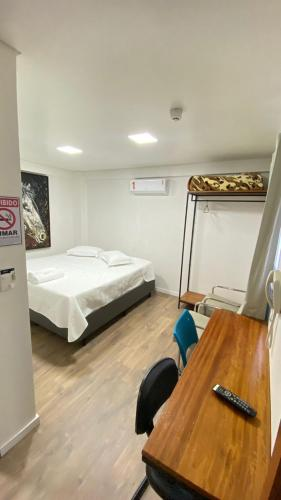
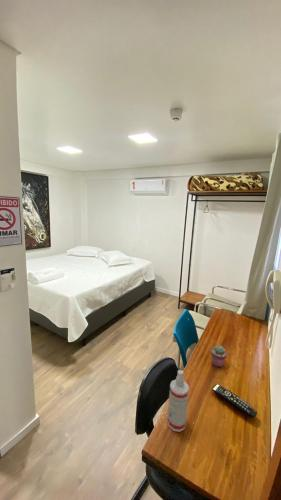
+ spray bottle (178, 397)
+ potted succulent (218, 355)
